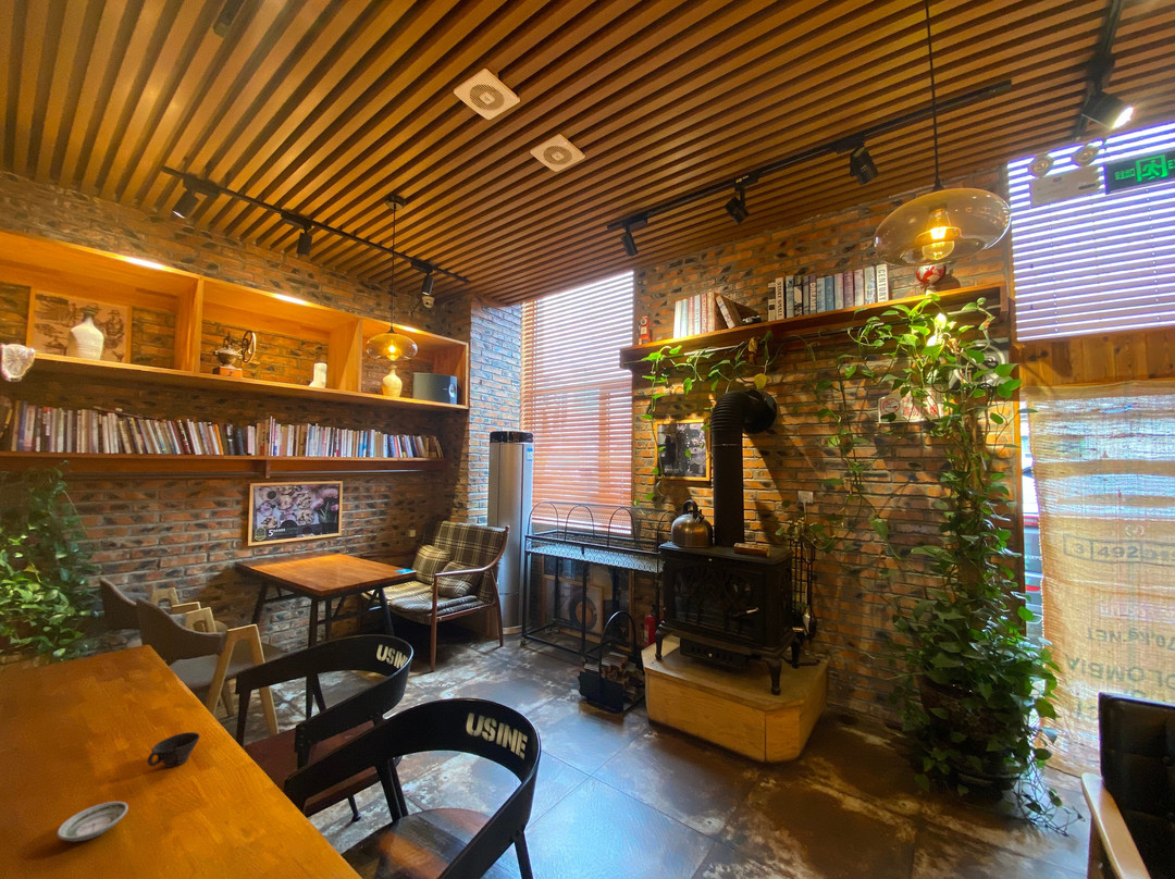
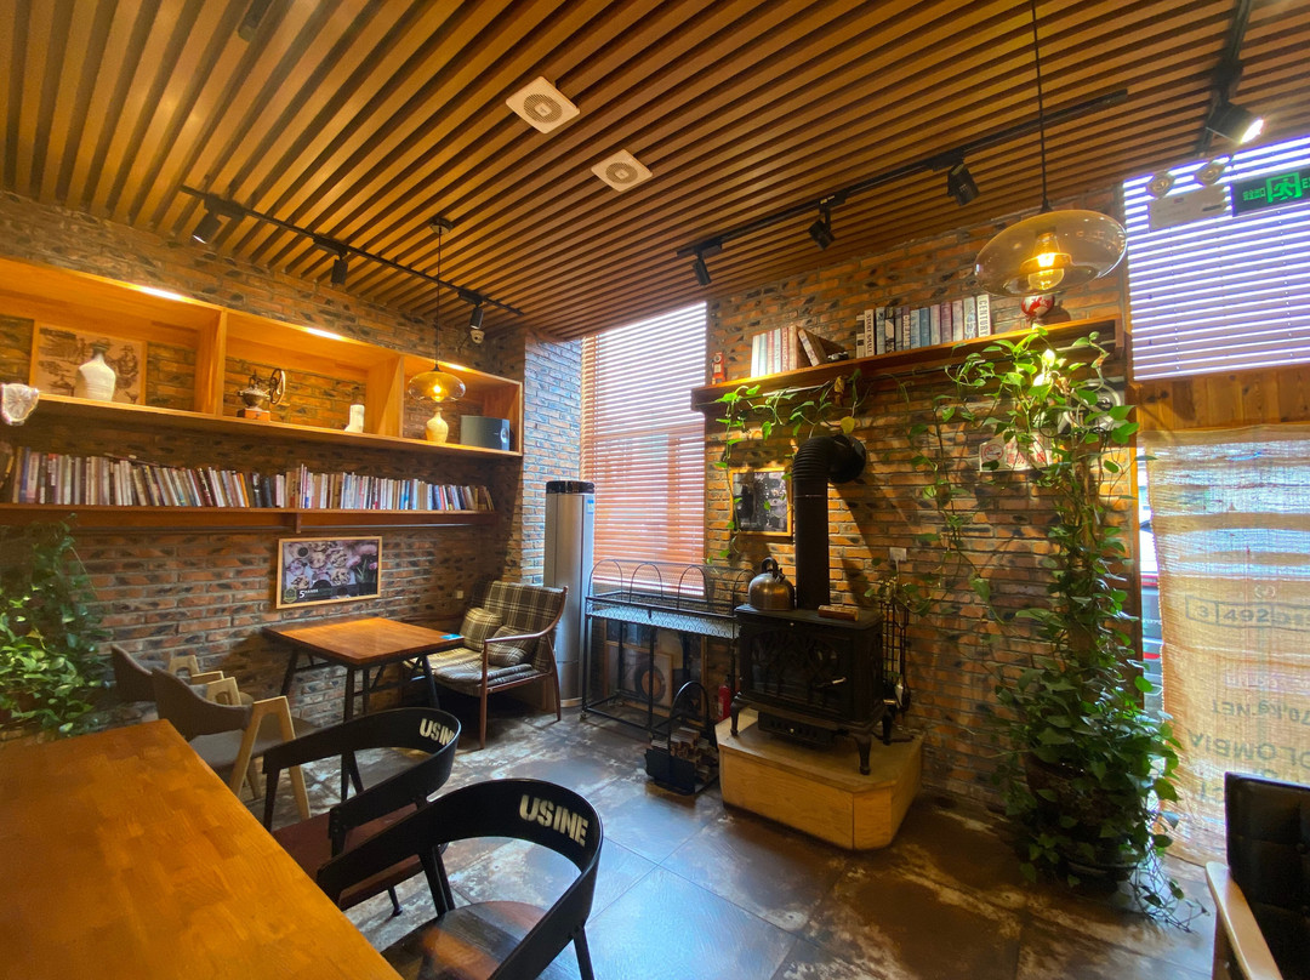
- saucer (94, 824)
- cup (173, 752)
